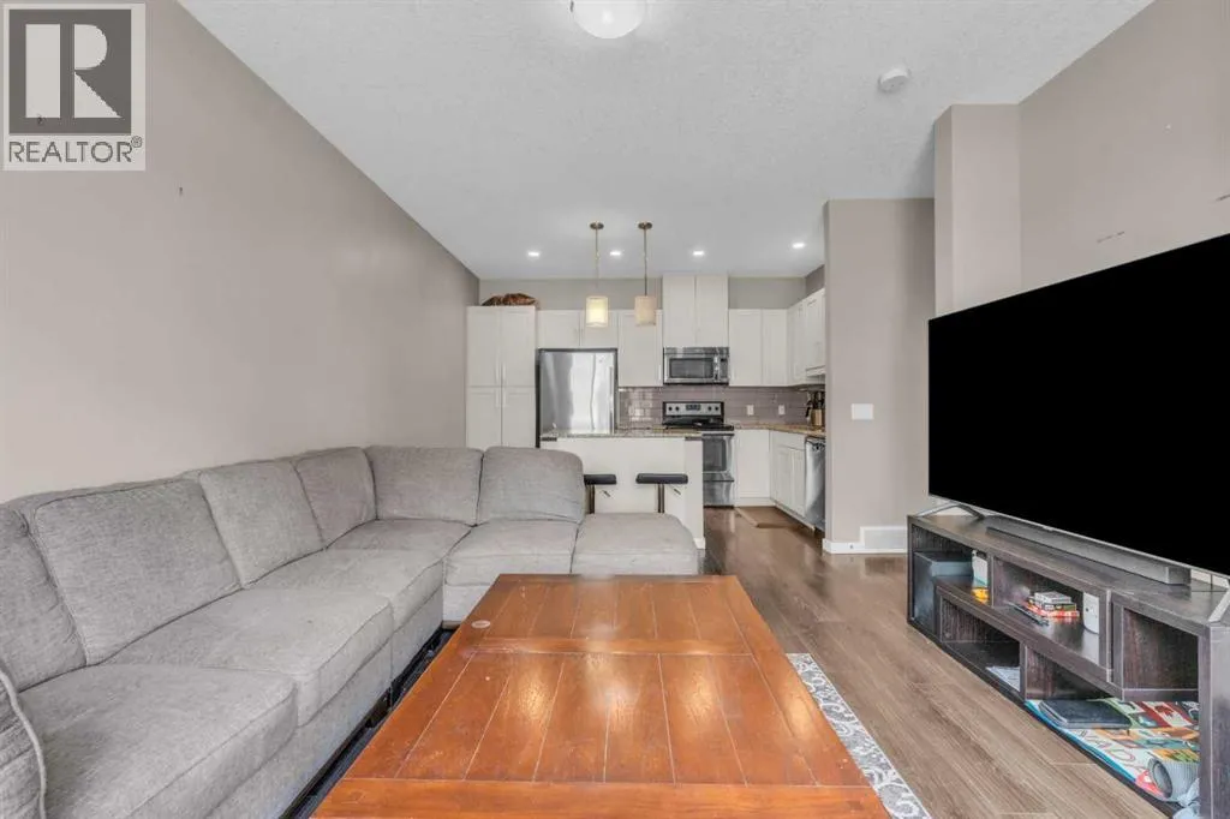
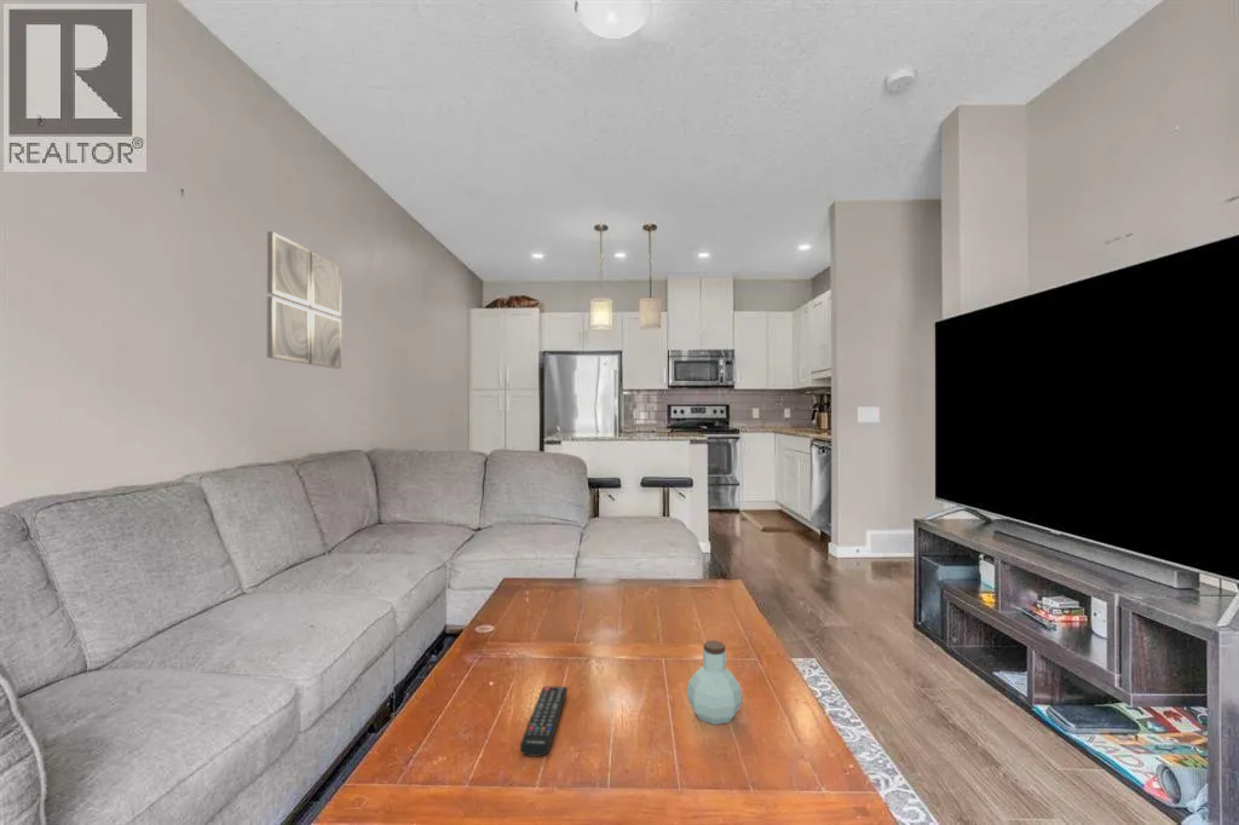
+ wall art (307, 306)
+ jar (714, 679)
+ remote control (546, 716)
